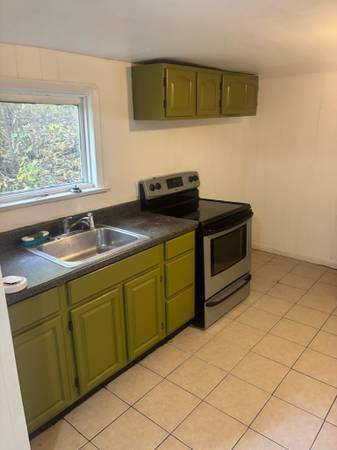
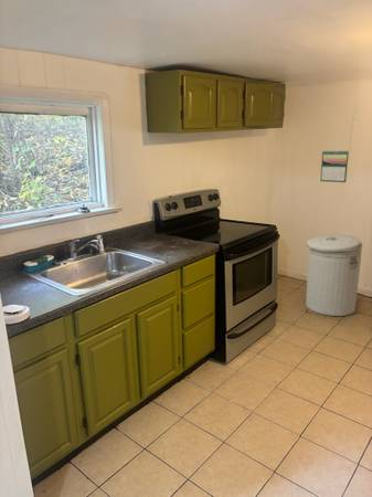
+ can (331, 273)
+ calendar (333, 166)
